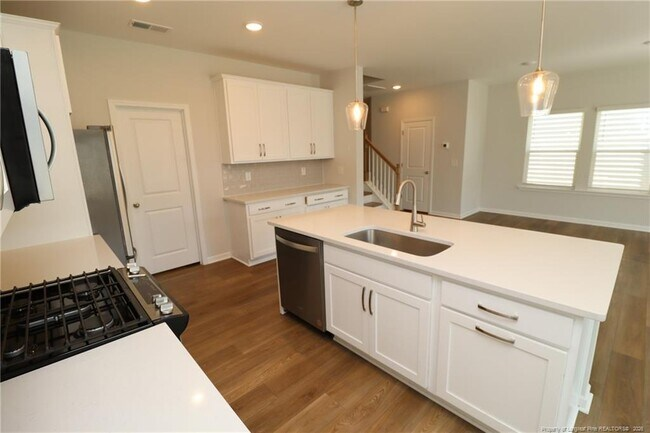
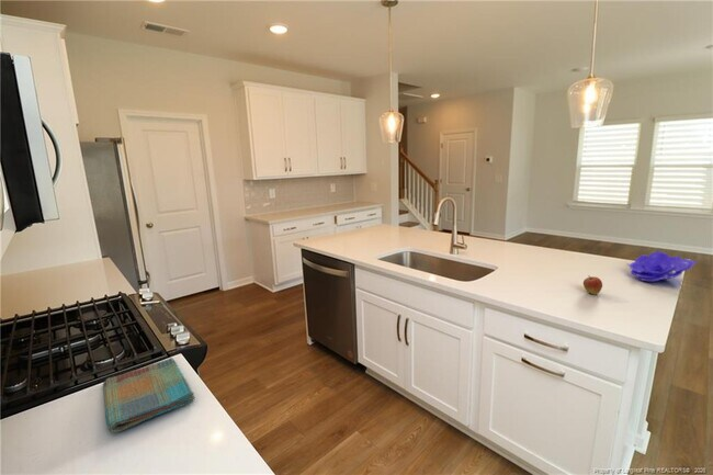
+ decorative bowl (656, 265)
+ fruit (592, 284)
+ dish towel (146, 388)
